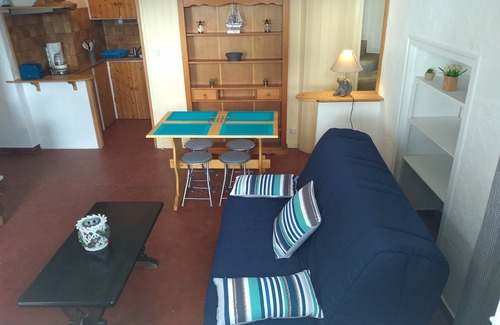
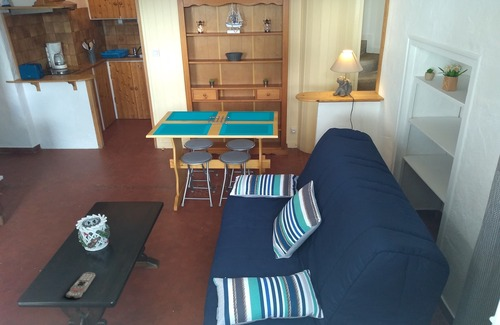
+ remote control (82, 284)
